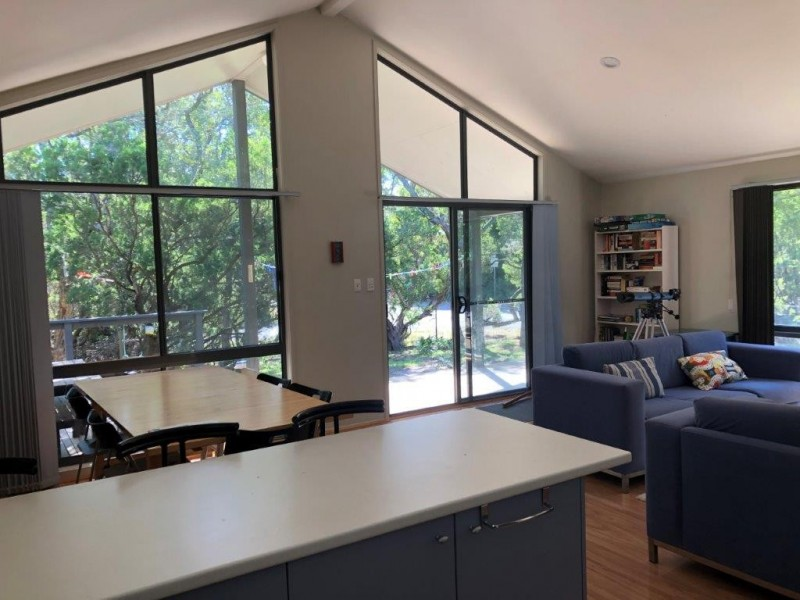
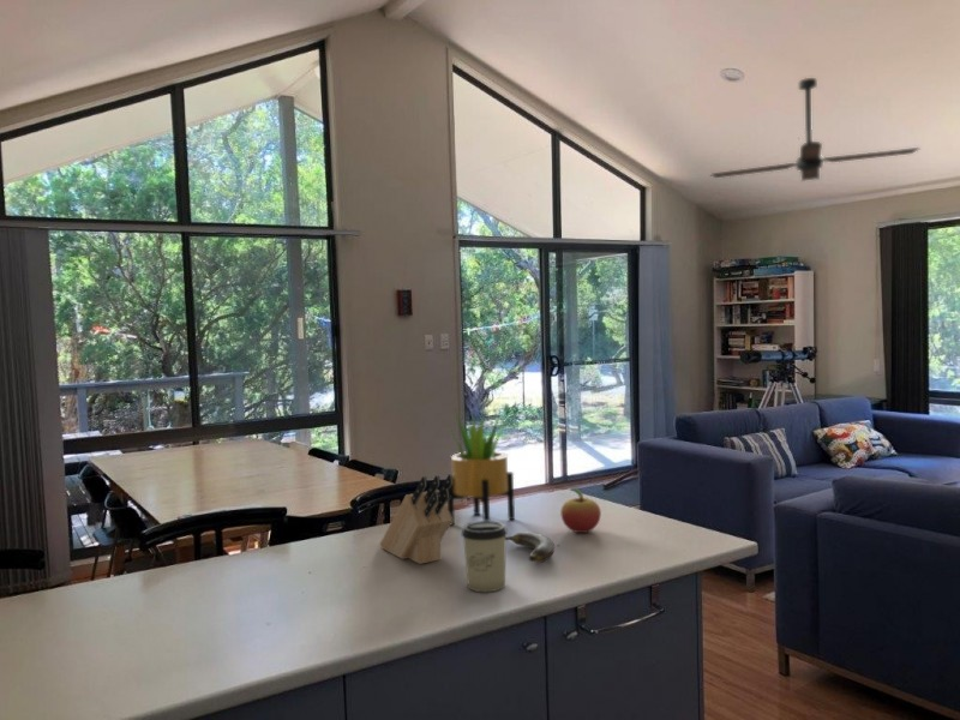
+ potted plant (479, 464)
+ fruit (580, 510)
+ banana (530, 545)
+ knife block (416, 511)
+ cup (485, 556)
+ ceiling fan (808, 125)
